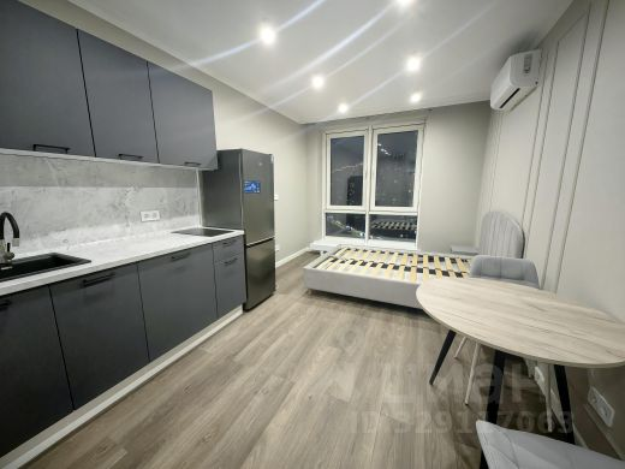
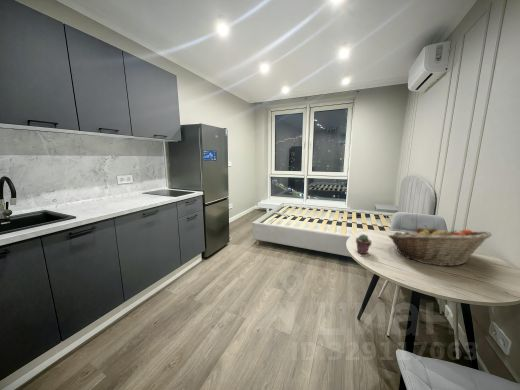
+ fruit basket (434, 240)
+ potted succulent (363, 243)
